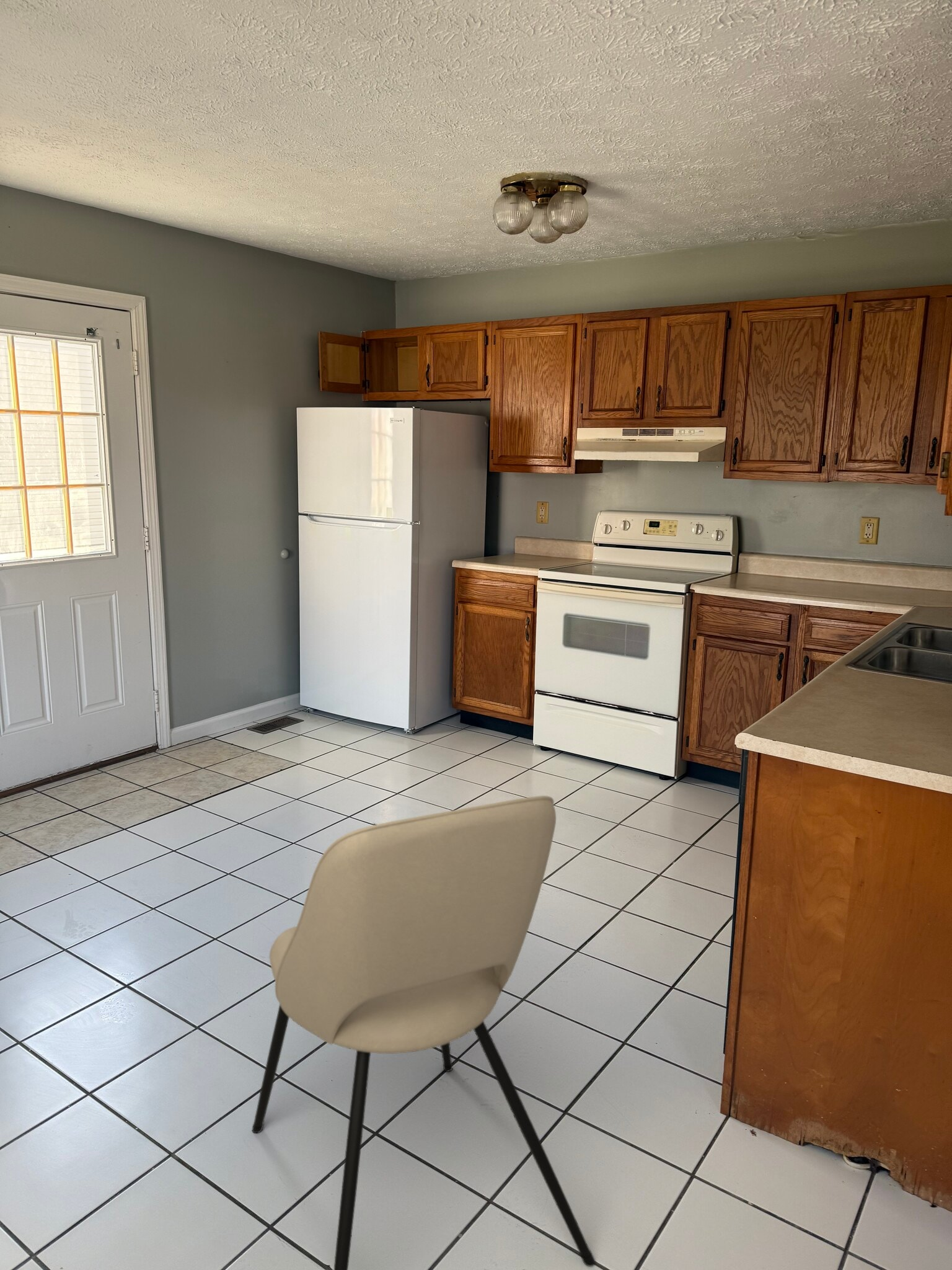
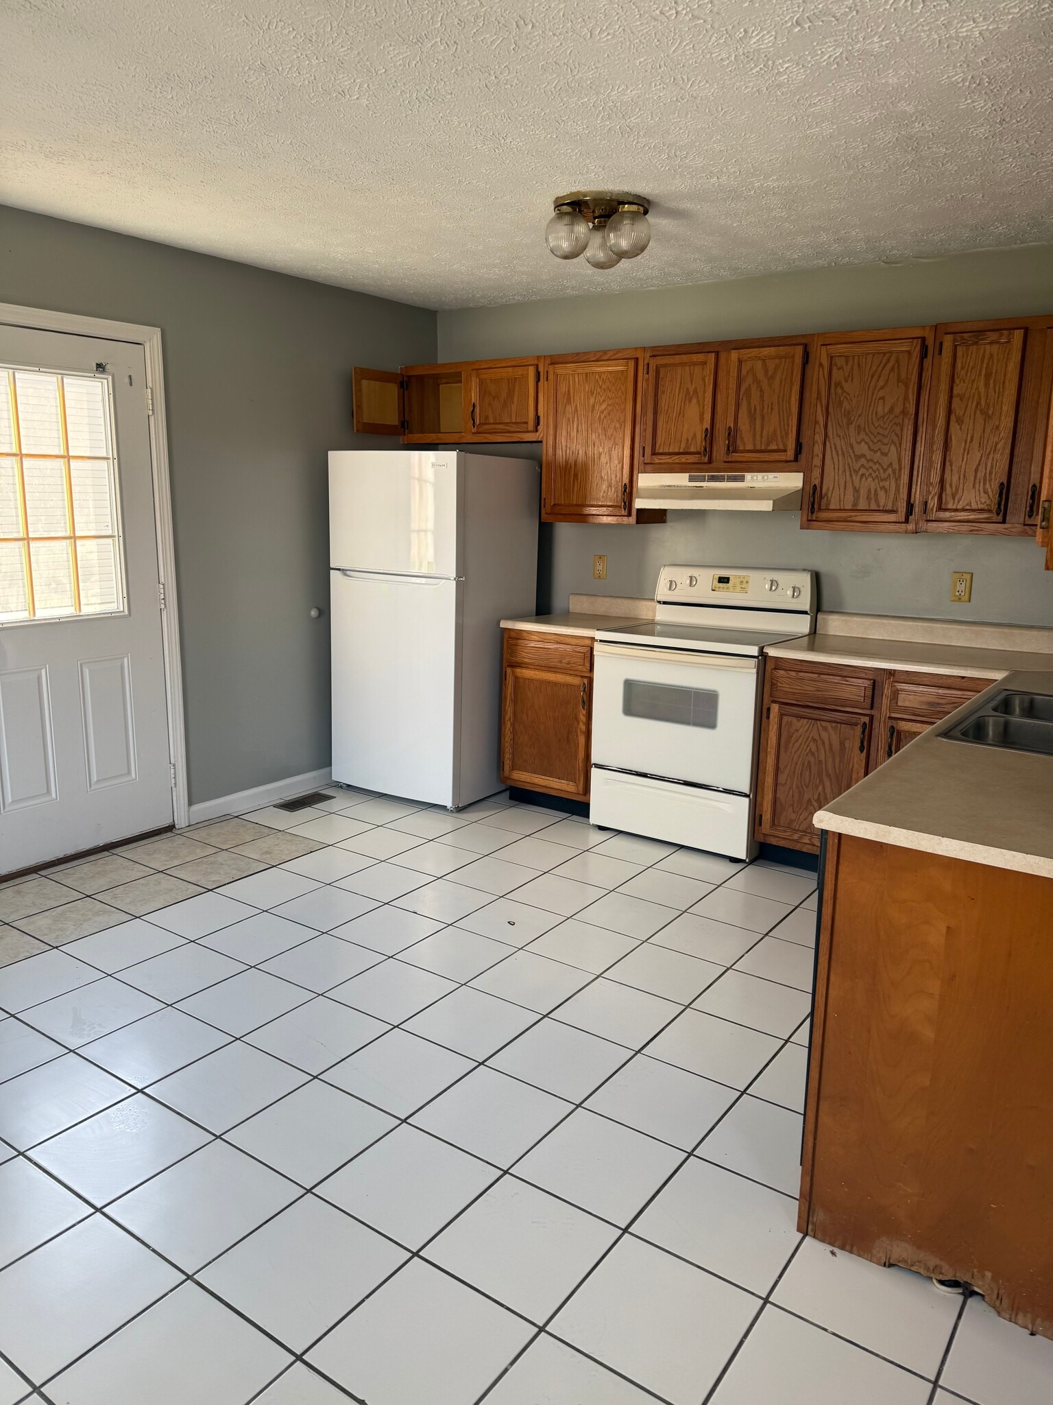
- dining chair (405, 989)
